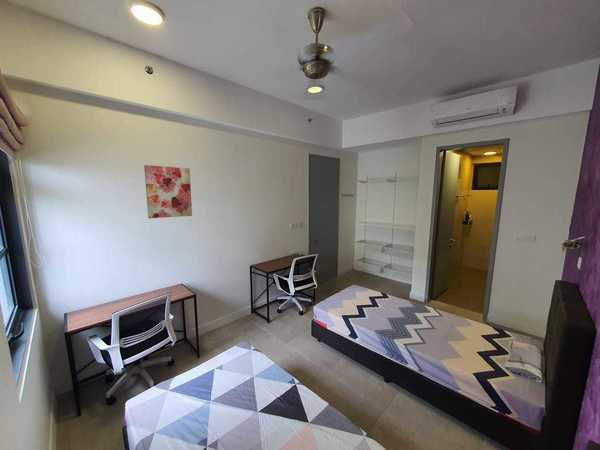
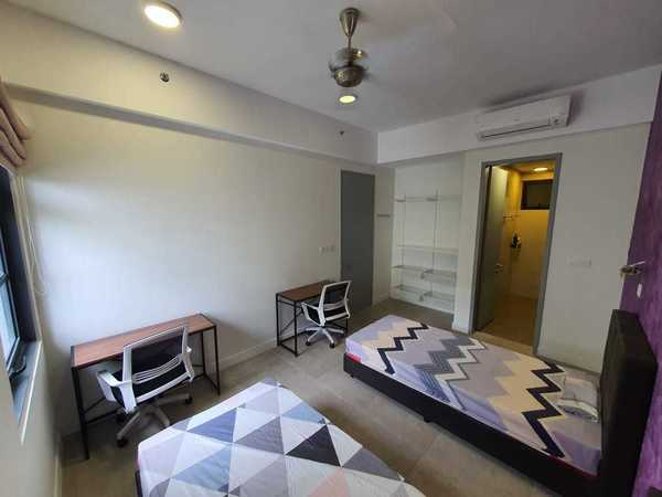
- wall art (169, 192)
